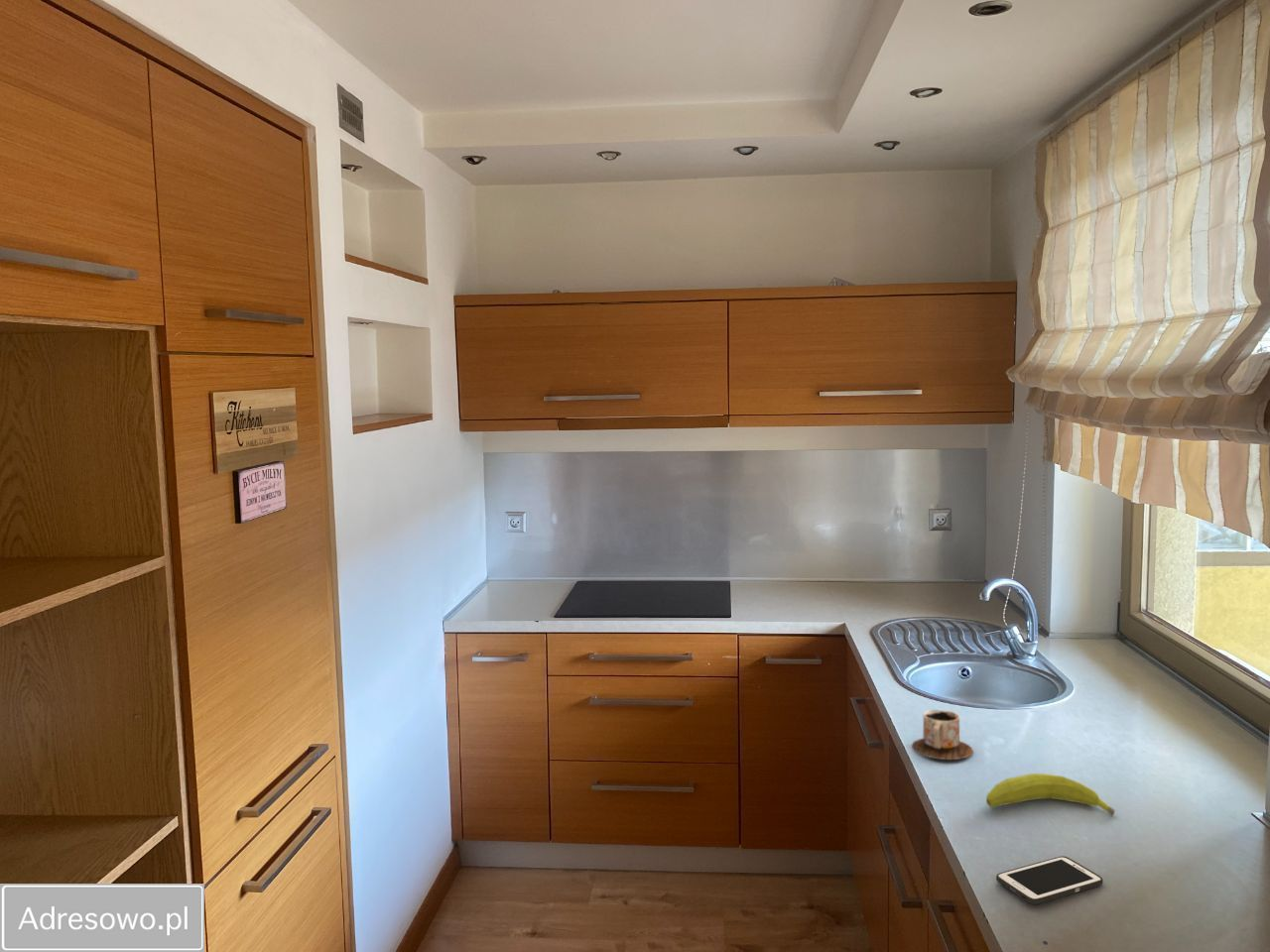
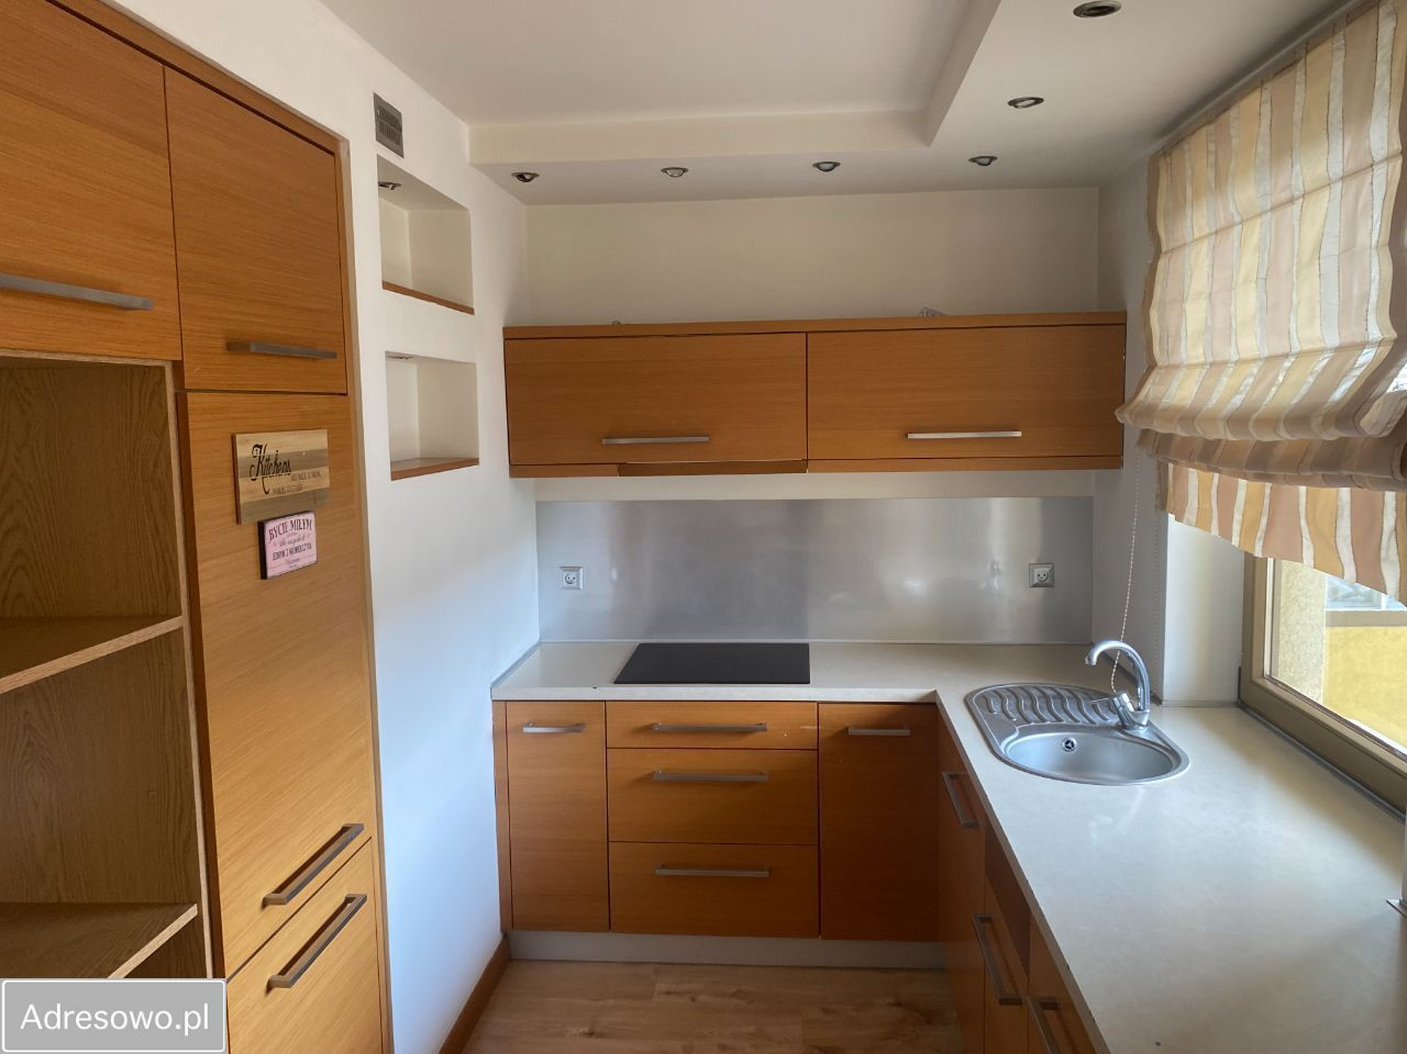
- cell phone (1049, 880)
- fruit (1044, 796)
- mug (942, 732)
